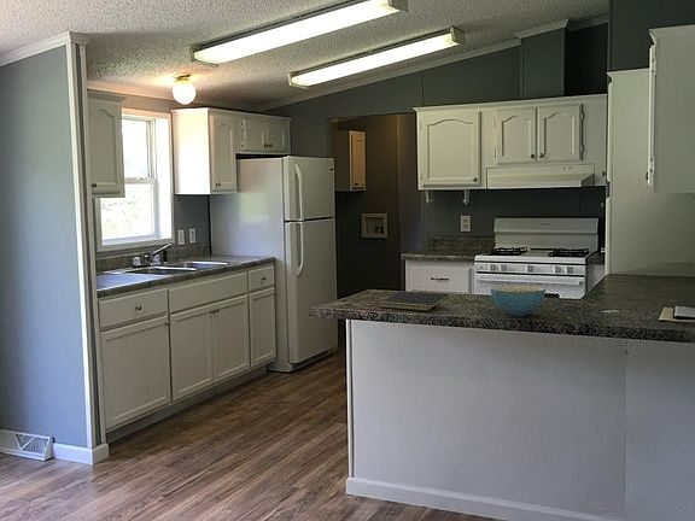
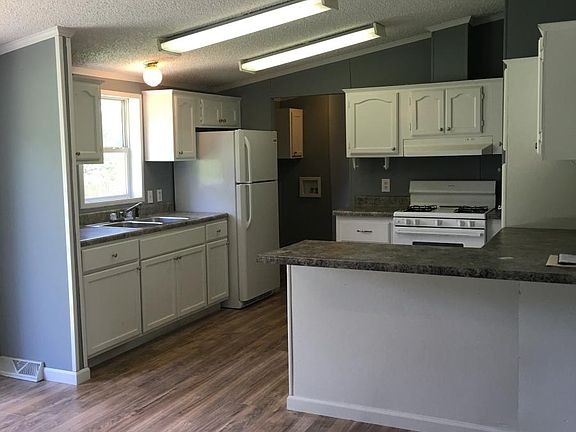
- cereal bowl (518, 302)
- notepad (413, 300)
